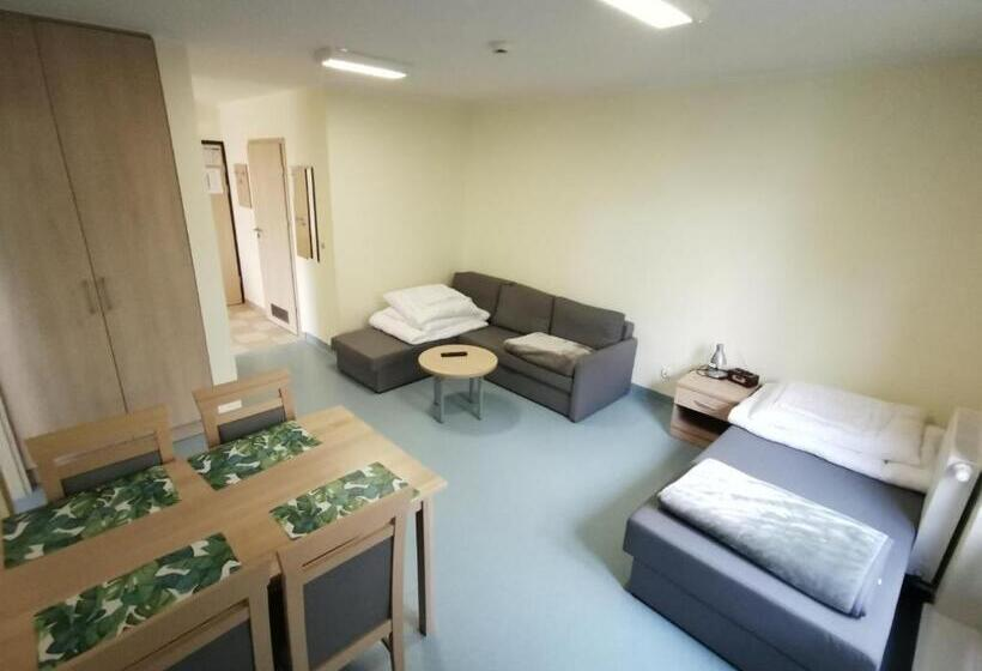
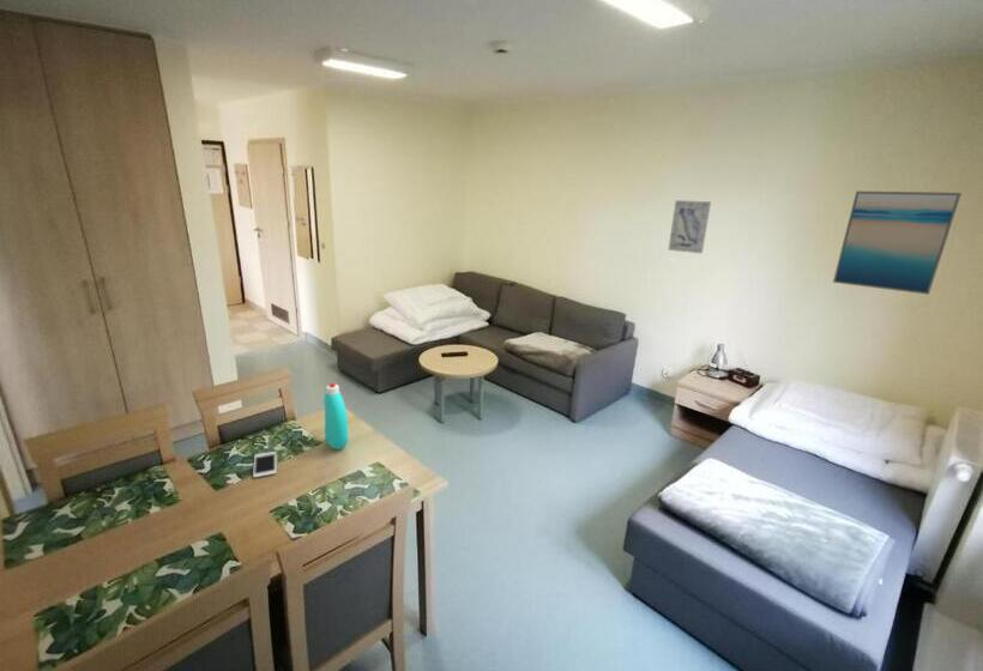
+ cell phone (265, 464)
+ wall art (892, 241)
+ wall art (688, 226)
+ bottle (334, 416)
